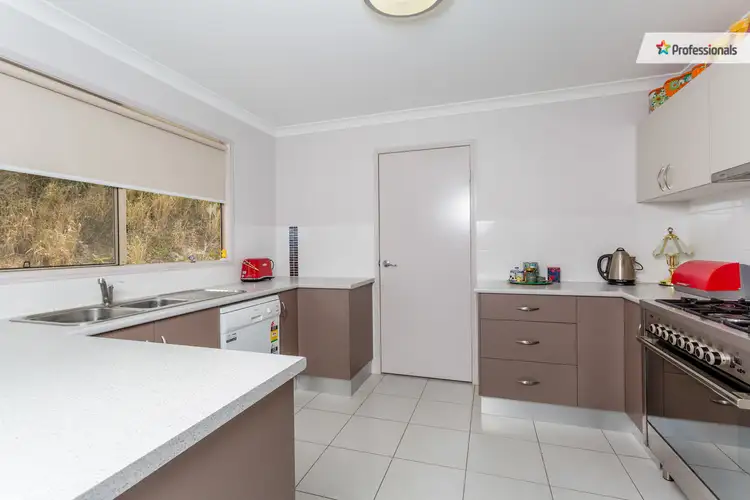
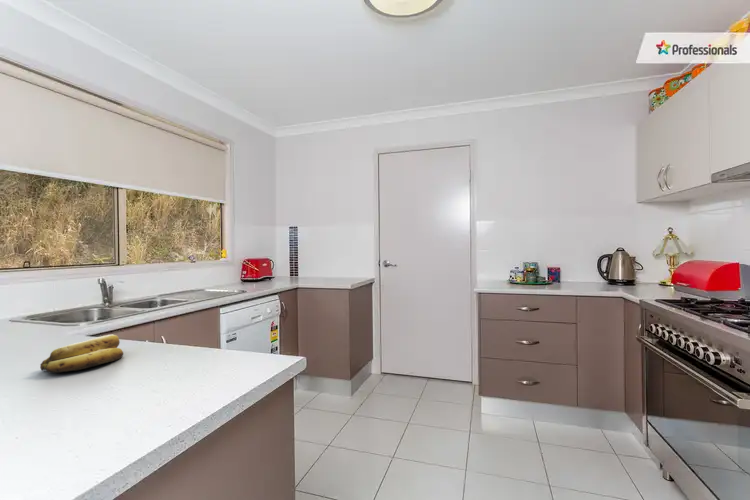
+ banana (84, 349)
